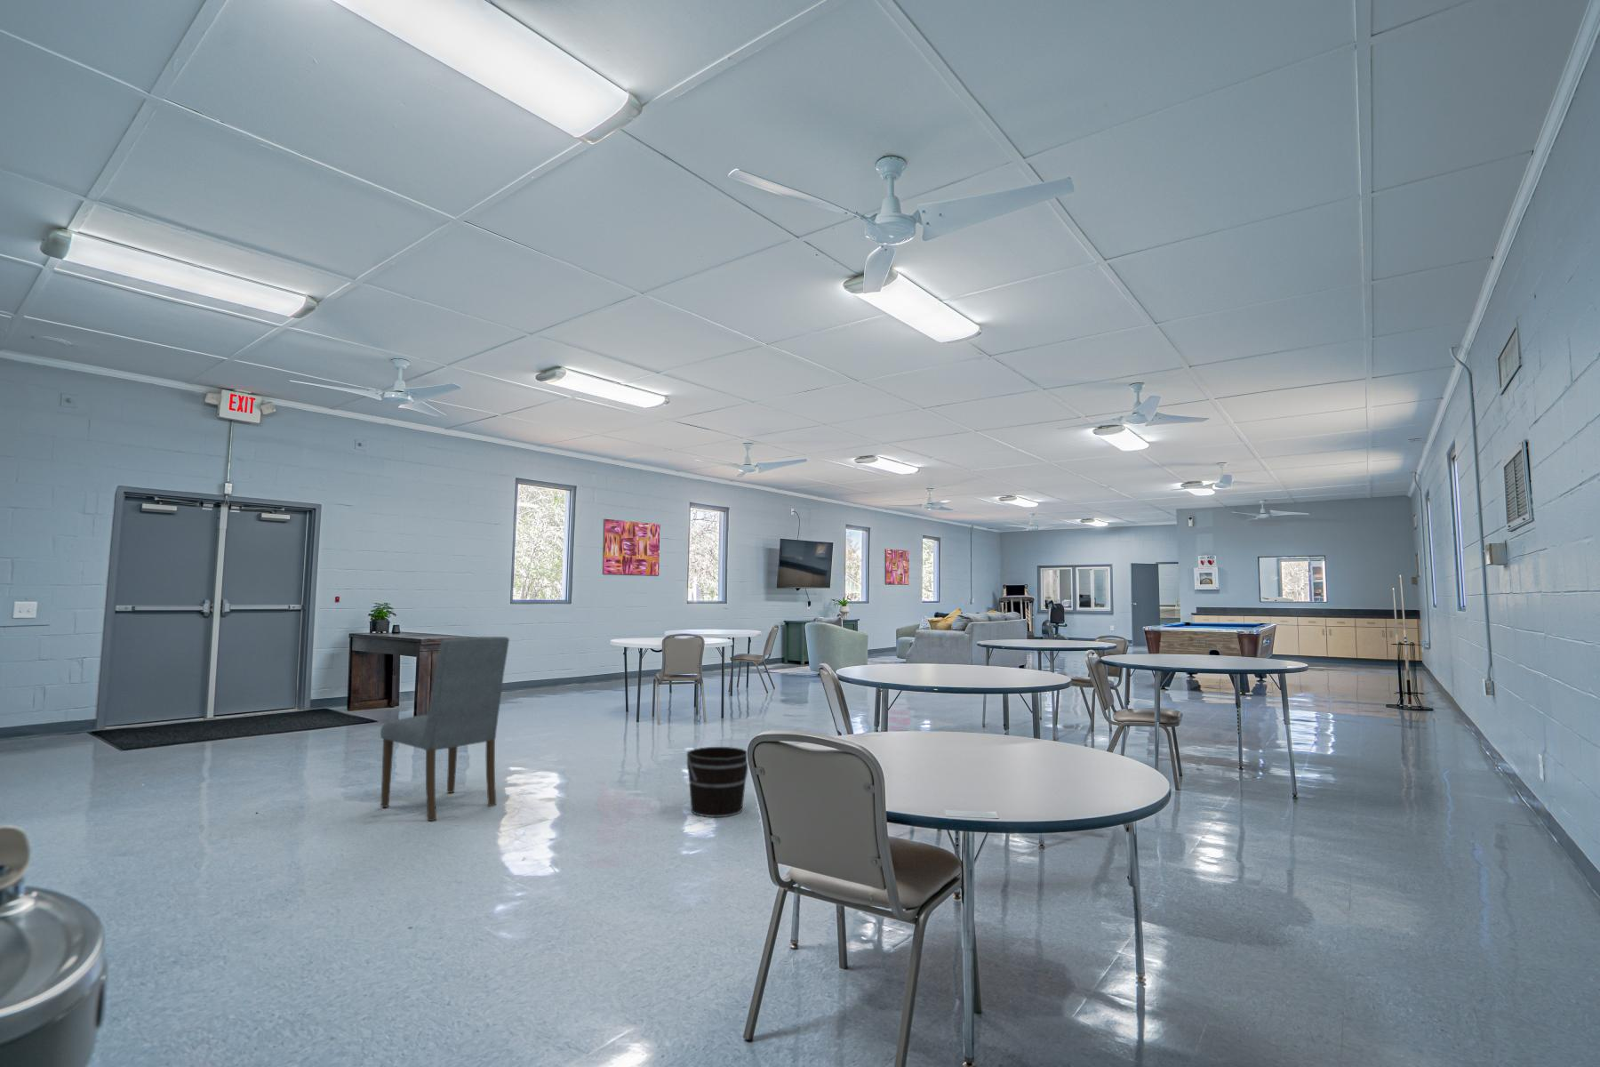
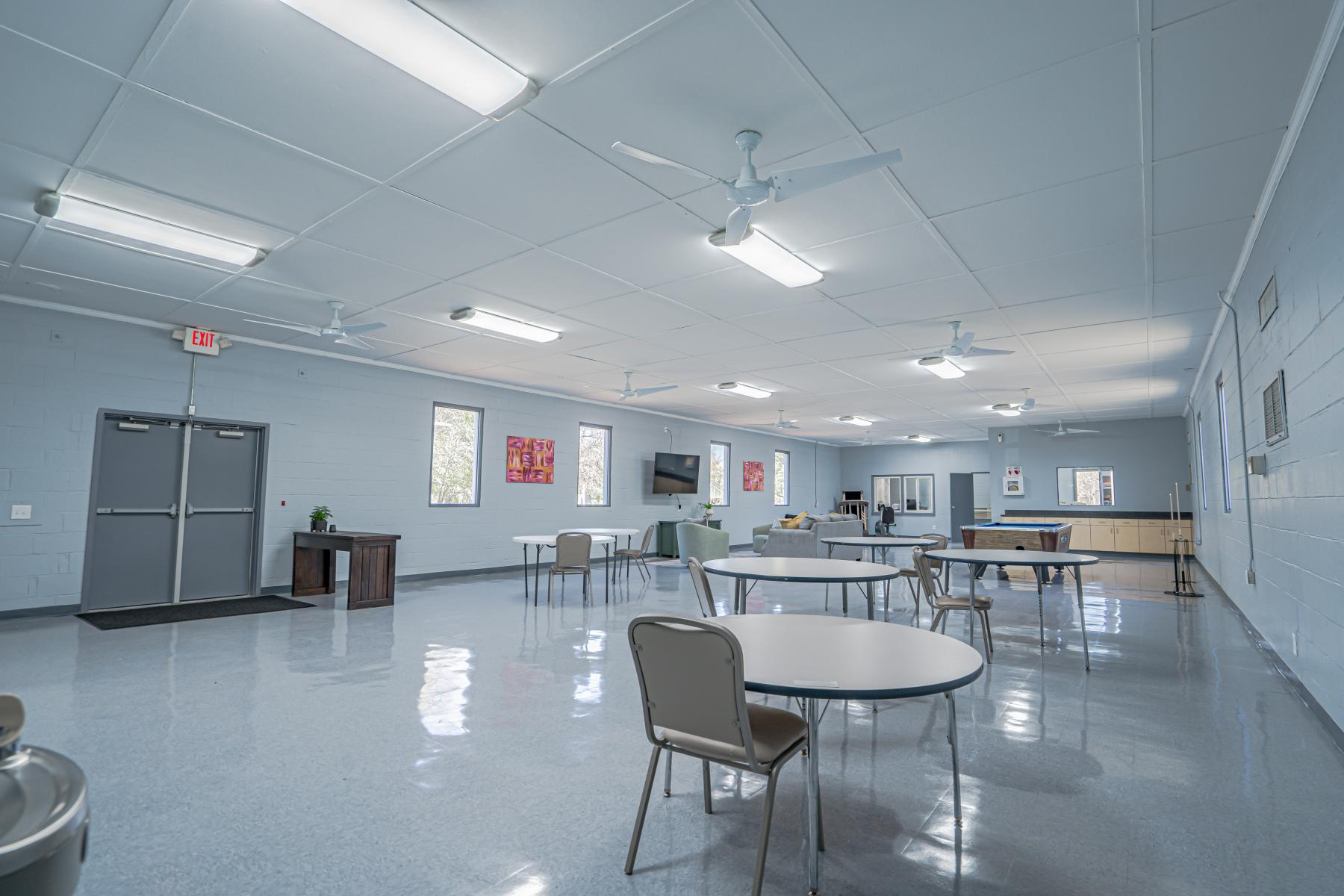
- bucket (718, 780)
- dining chair (446, 719)
